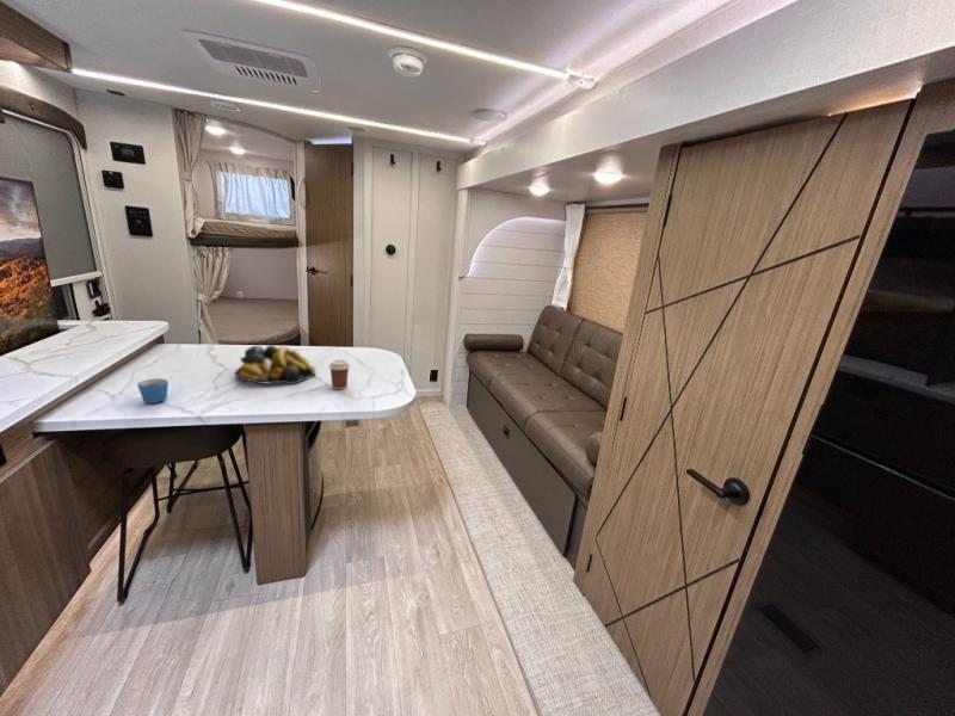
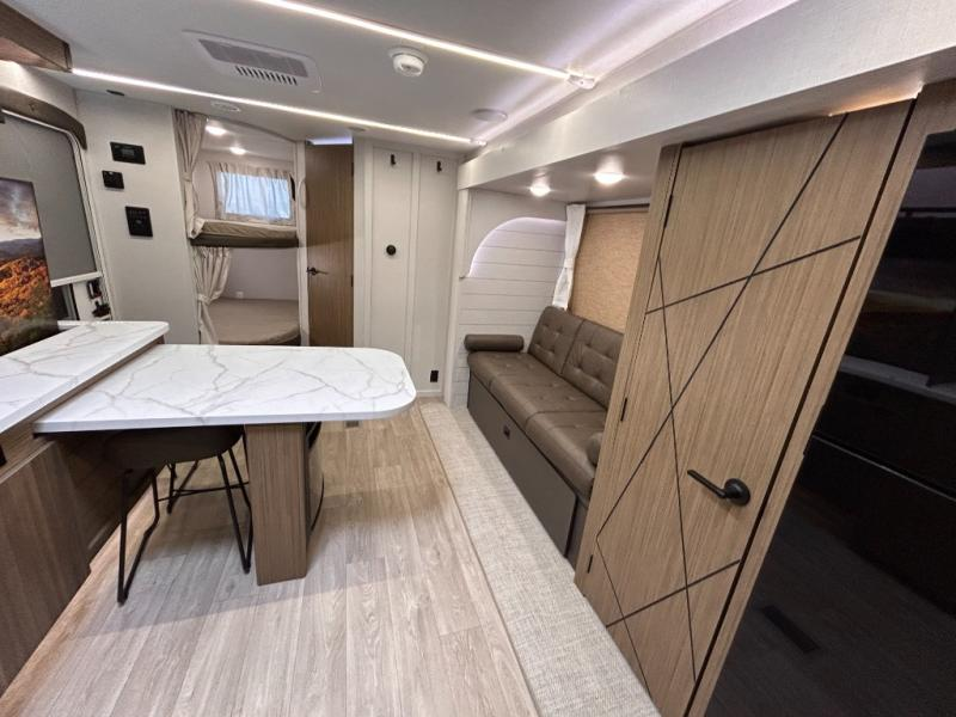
- mug (156, 389)
- coffee cup (339, 374)
- fruit bowl (276, 359)
